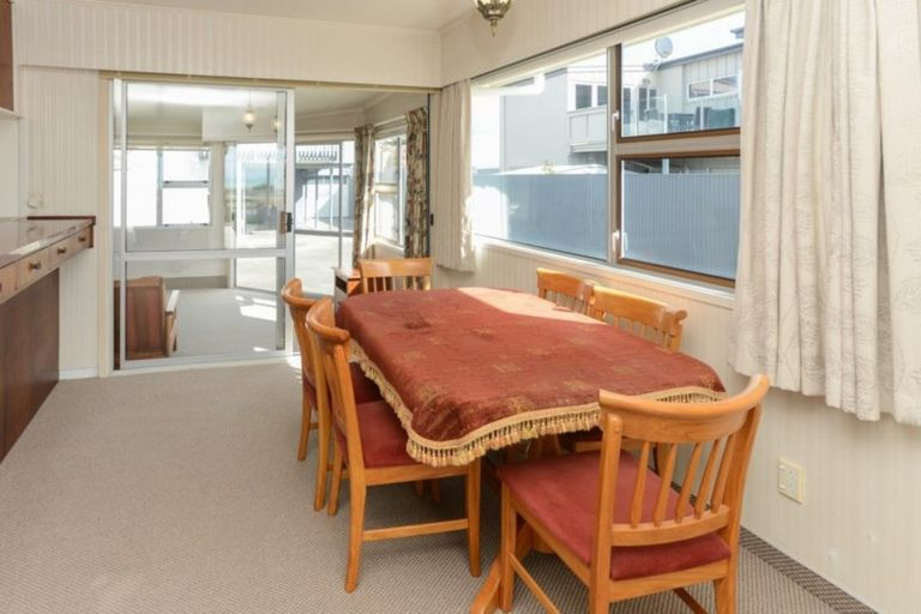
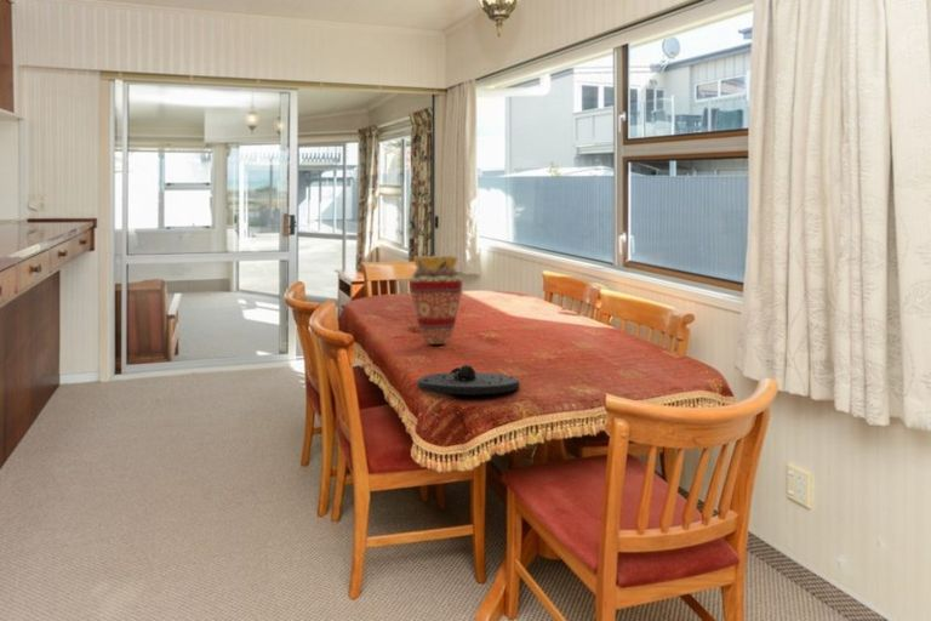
+ plate (468, 375)
+ vase (435, 300)
